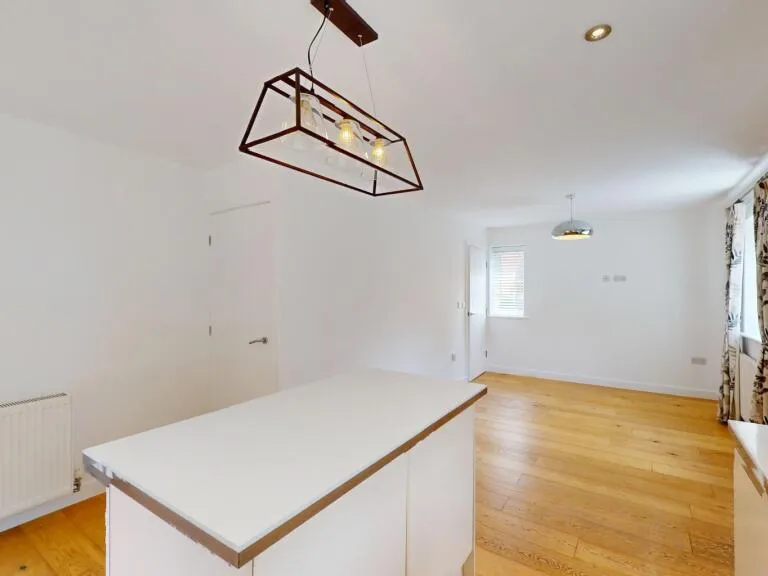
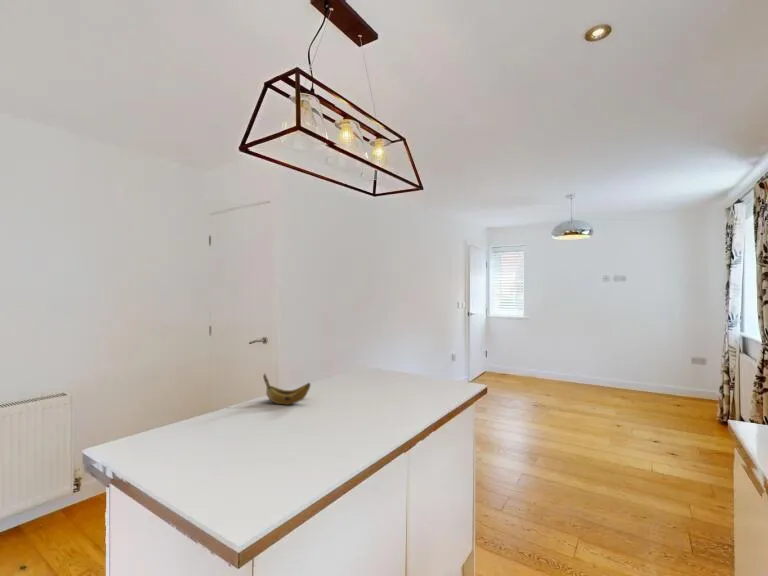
+ banana (289, 390)
